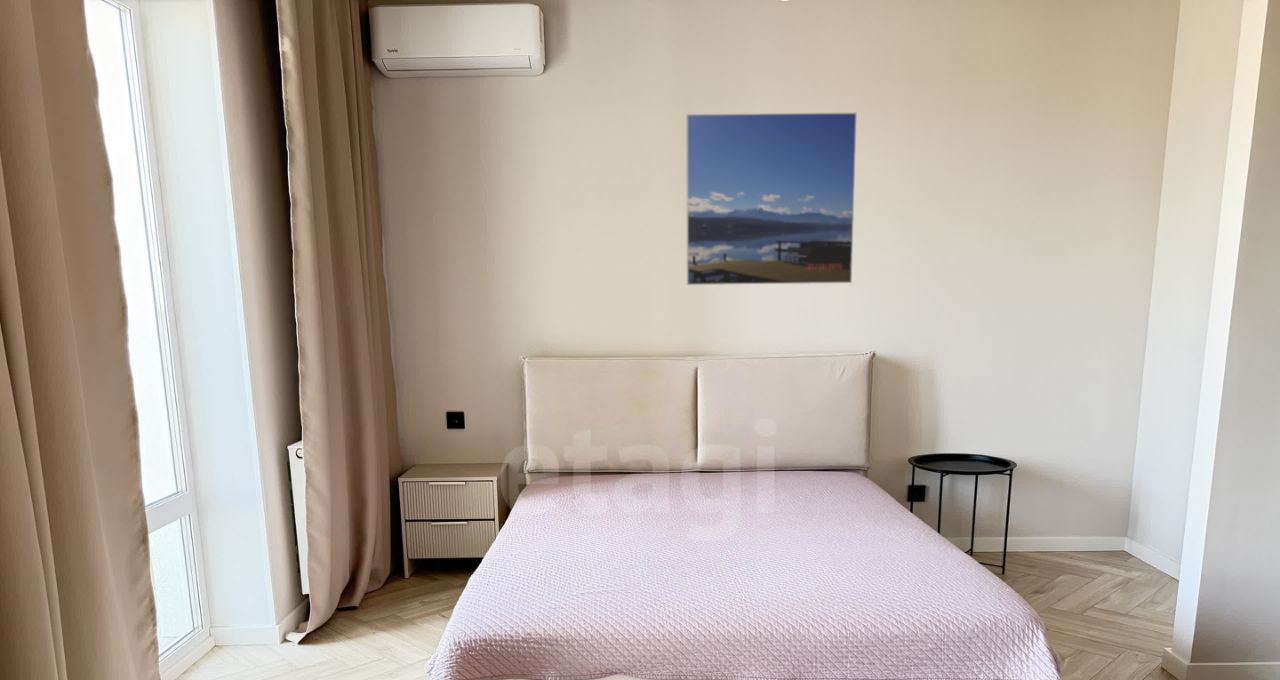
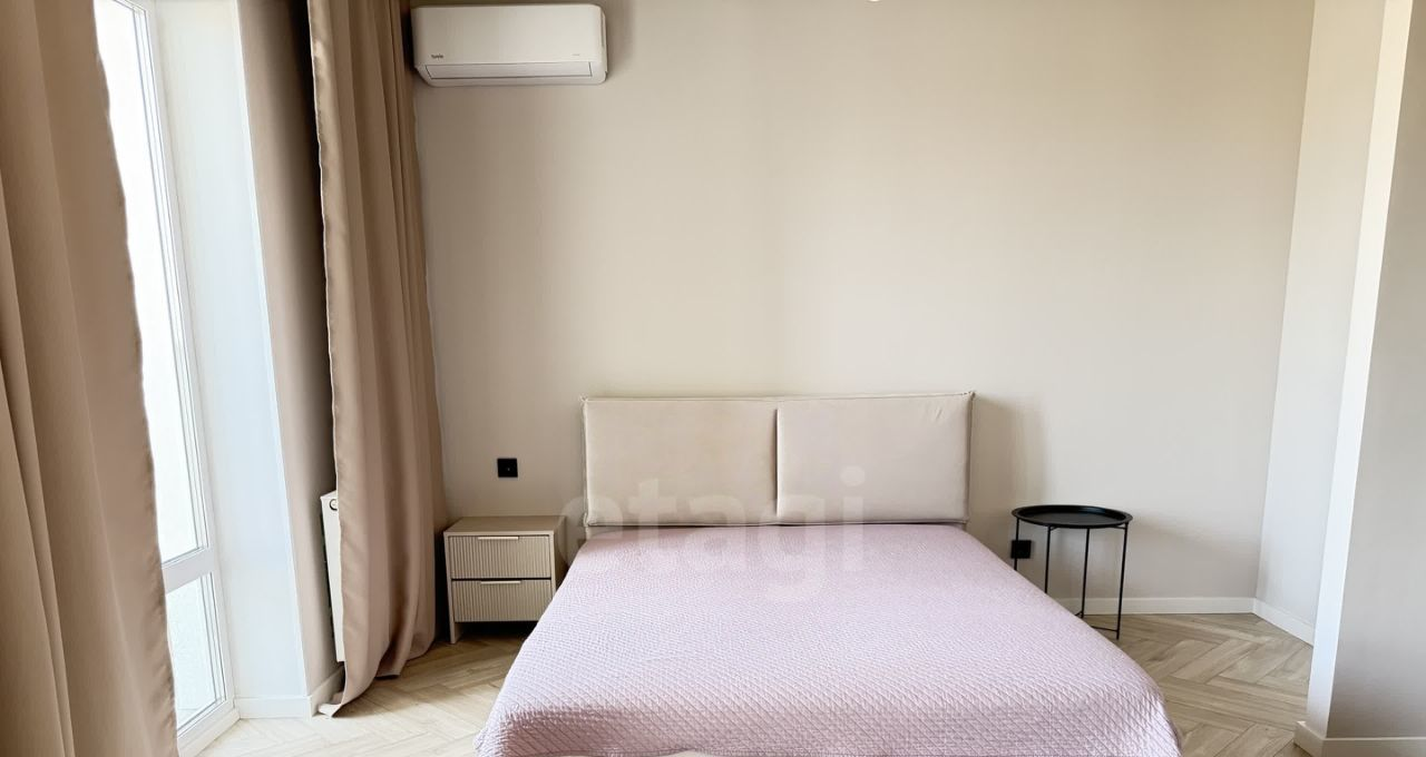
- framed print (769, 200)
